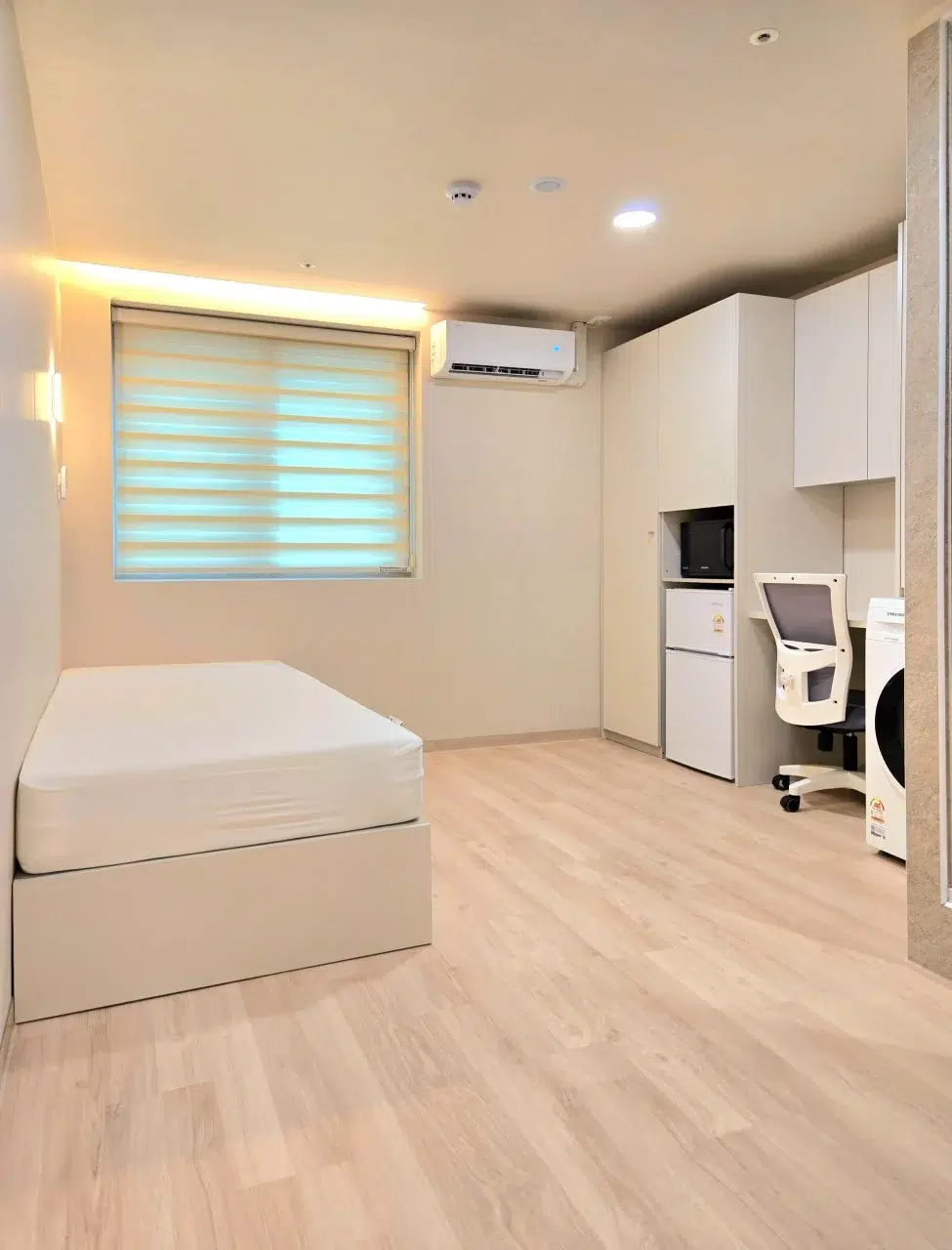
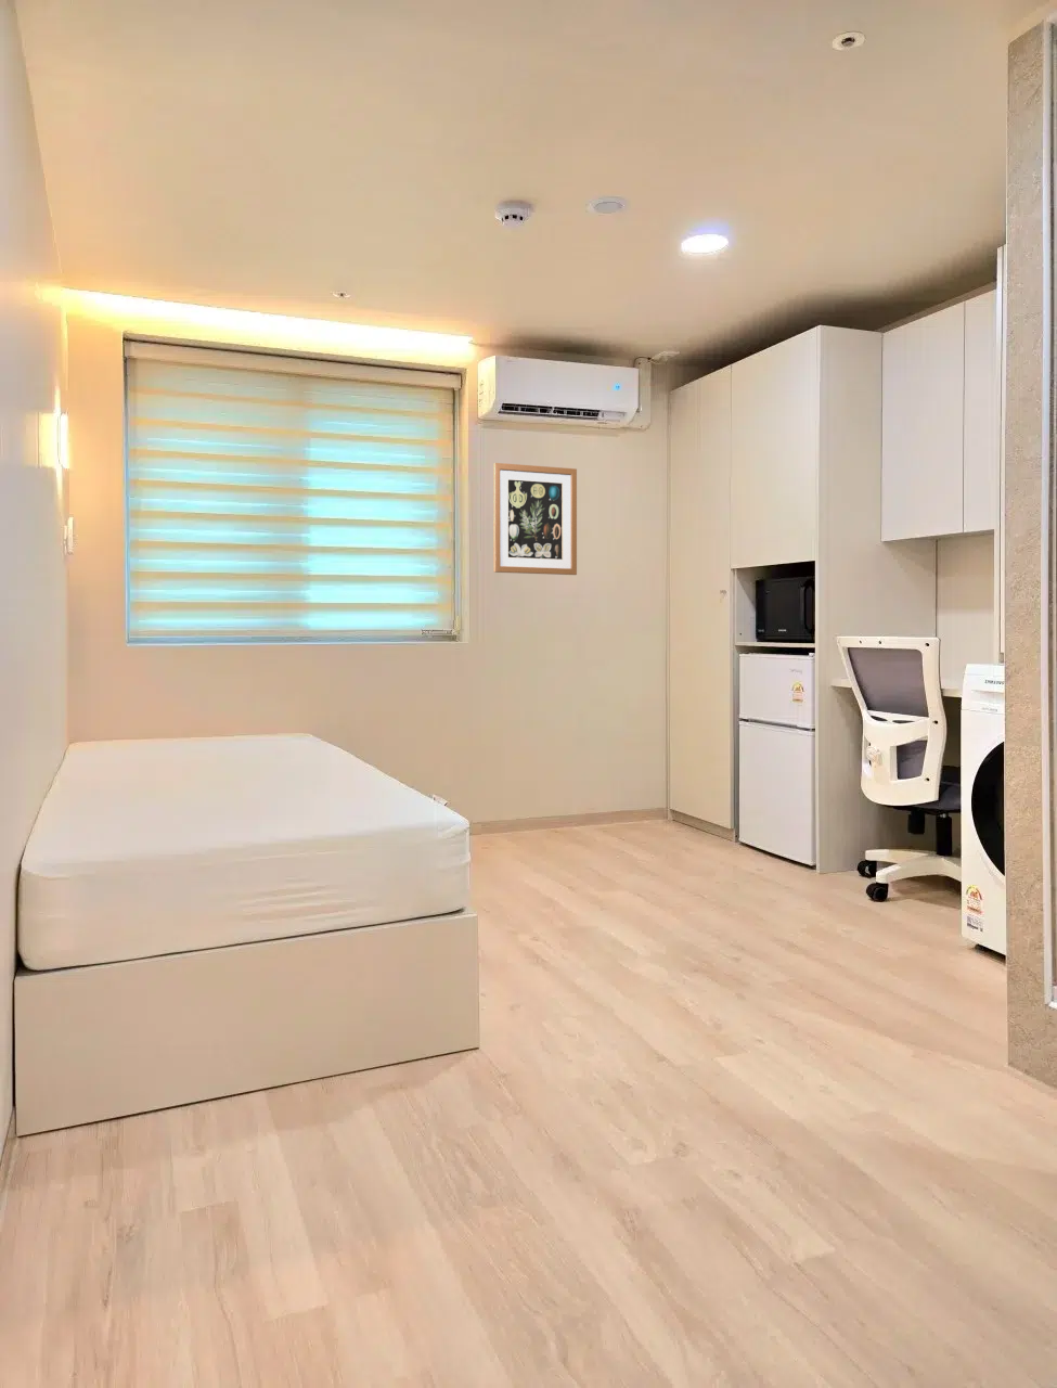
+ wall art (535, 520)
